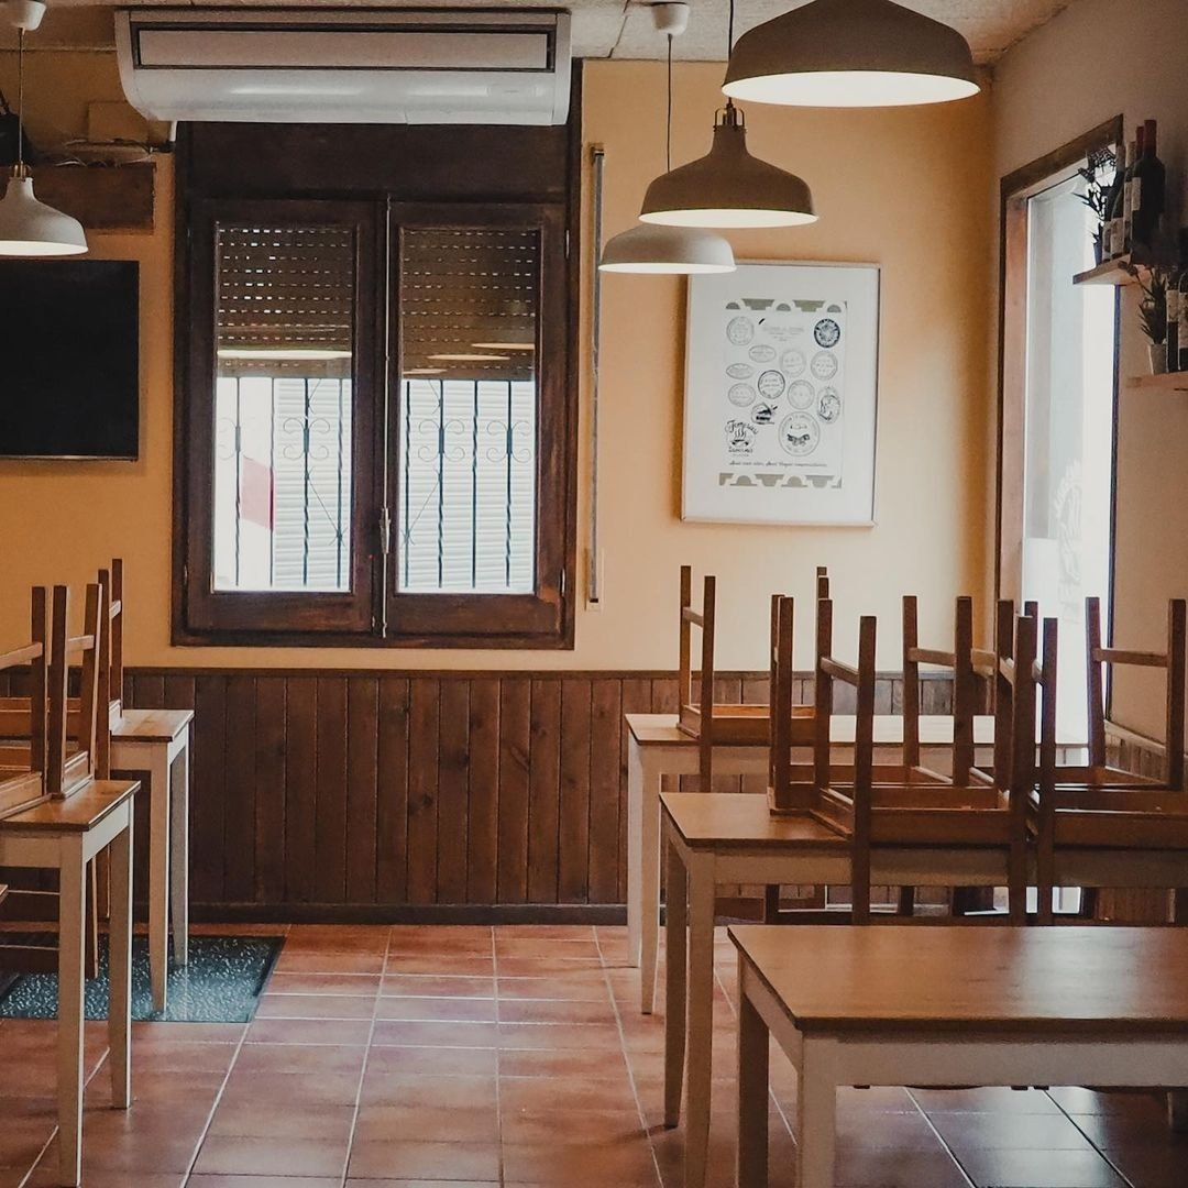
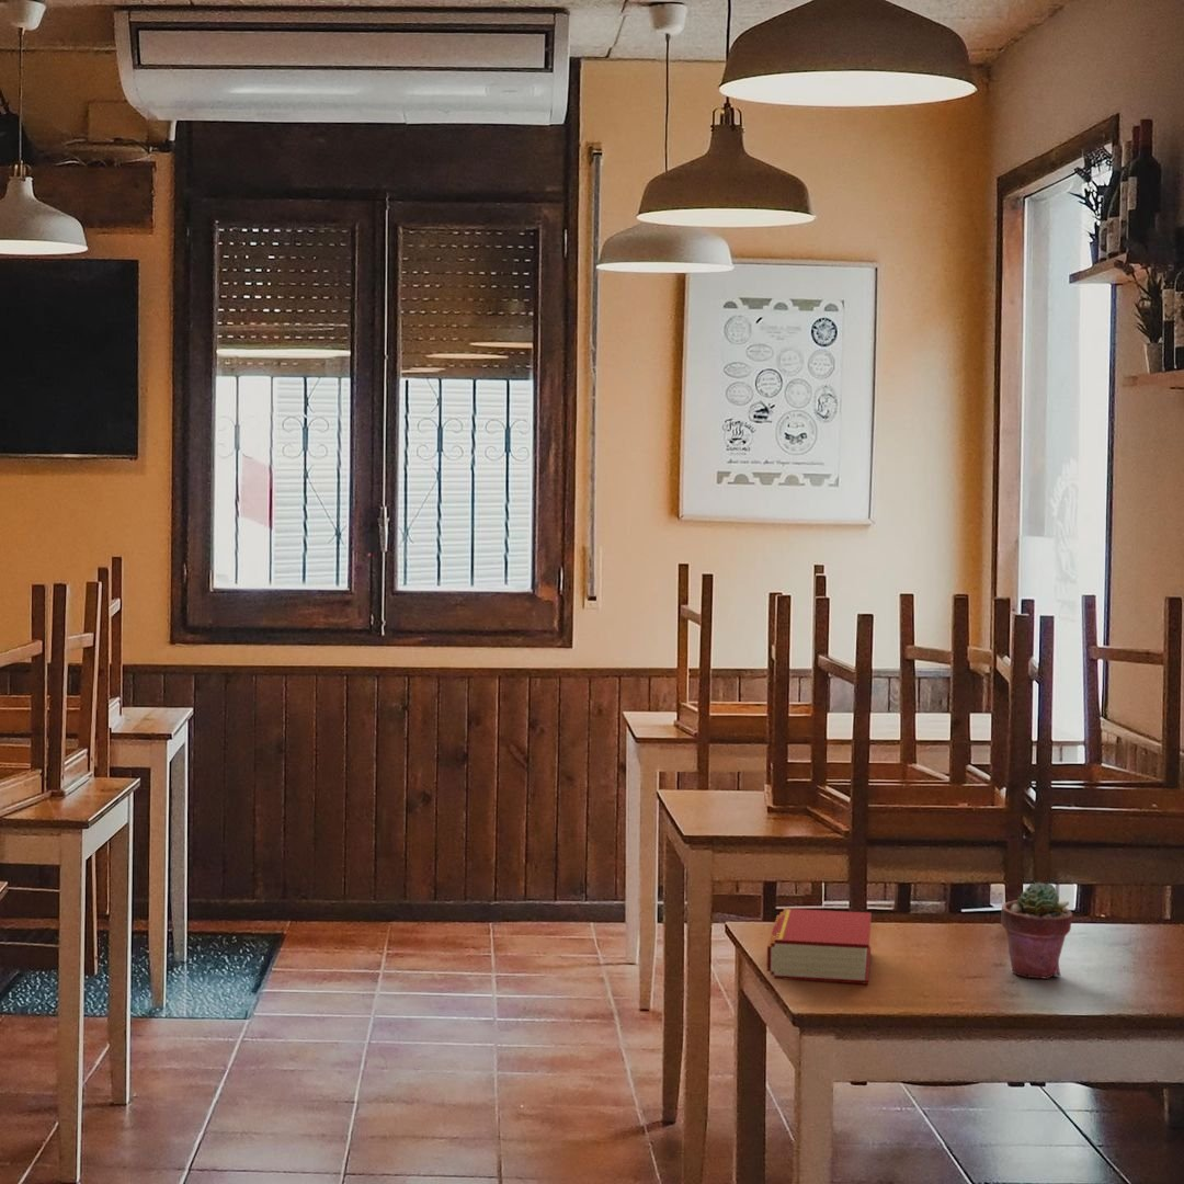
+ potted succulent (1036, 927)
+ book (820, 944)
